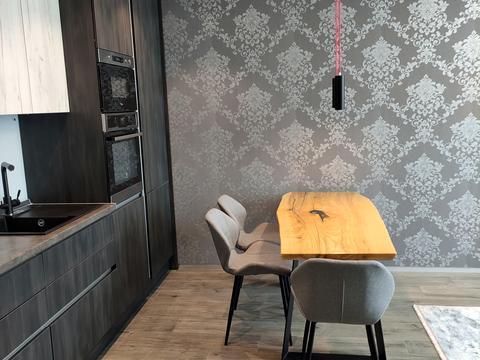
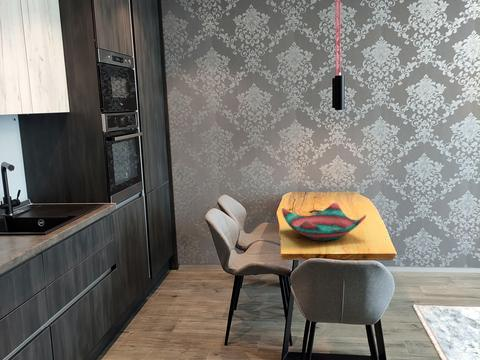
+ decorative bowl (322, 223)
